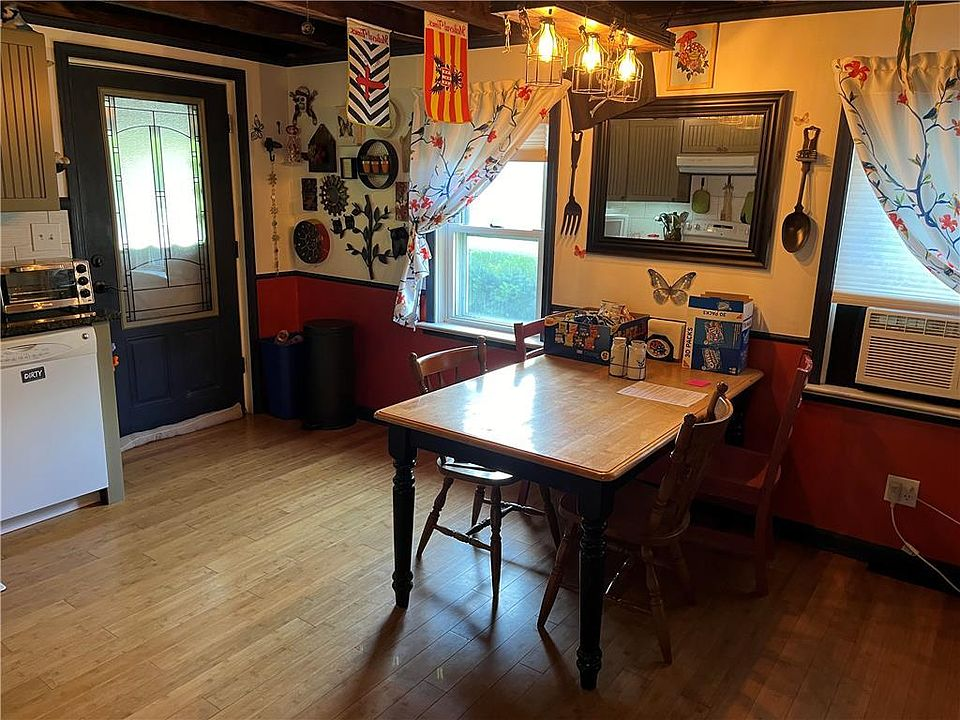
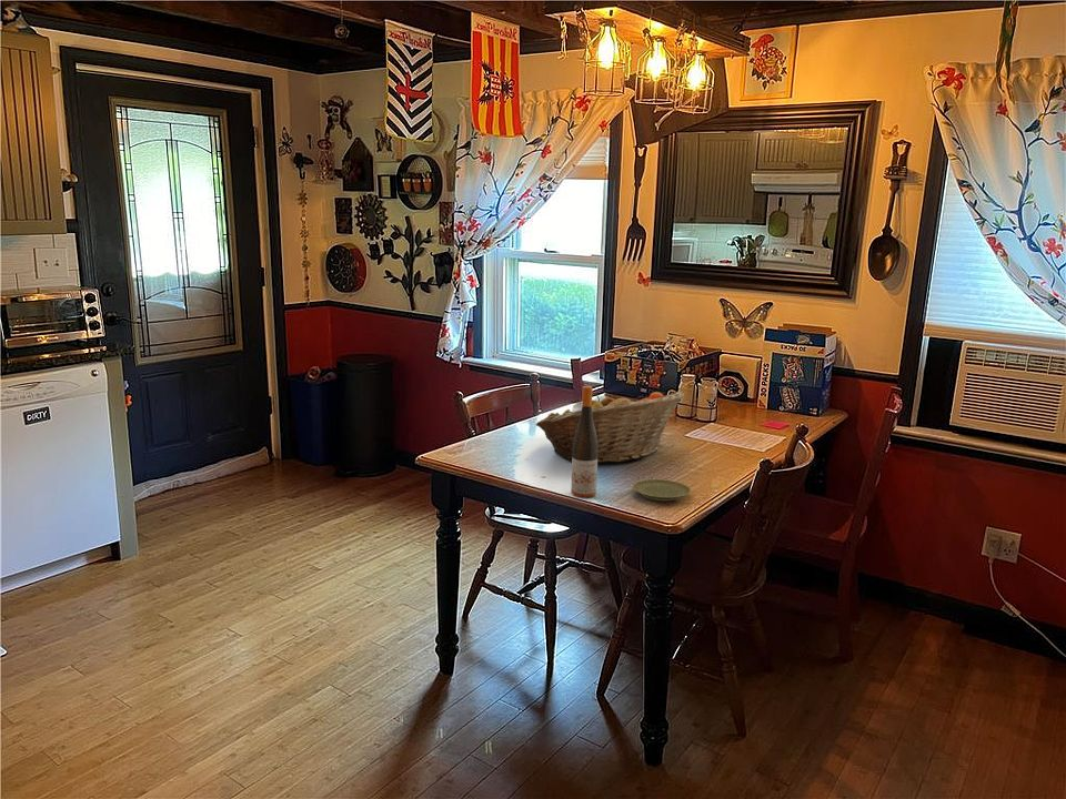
+ wine bottle (585, 441)
+ fruit basket (611, 421)
+ plate (661, 490)
